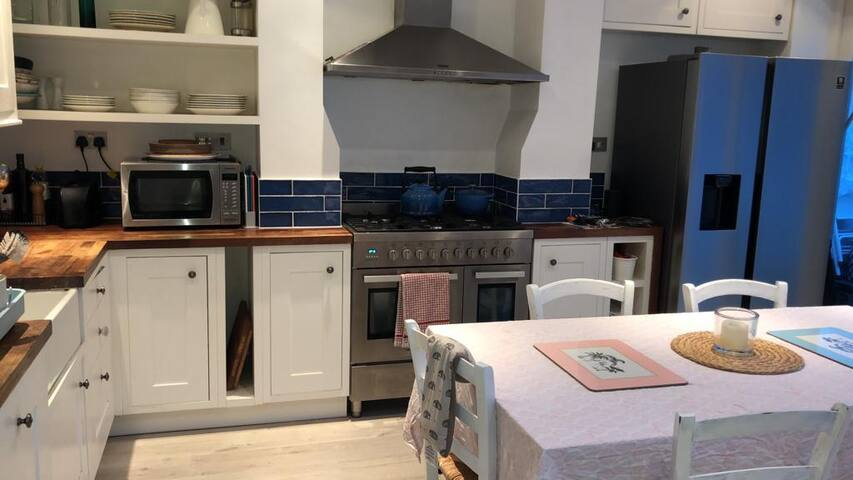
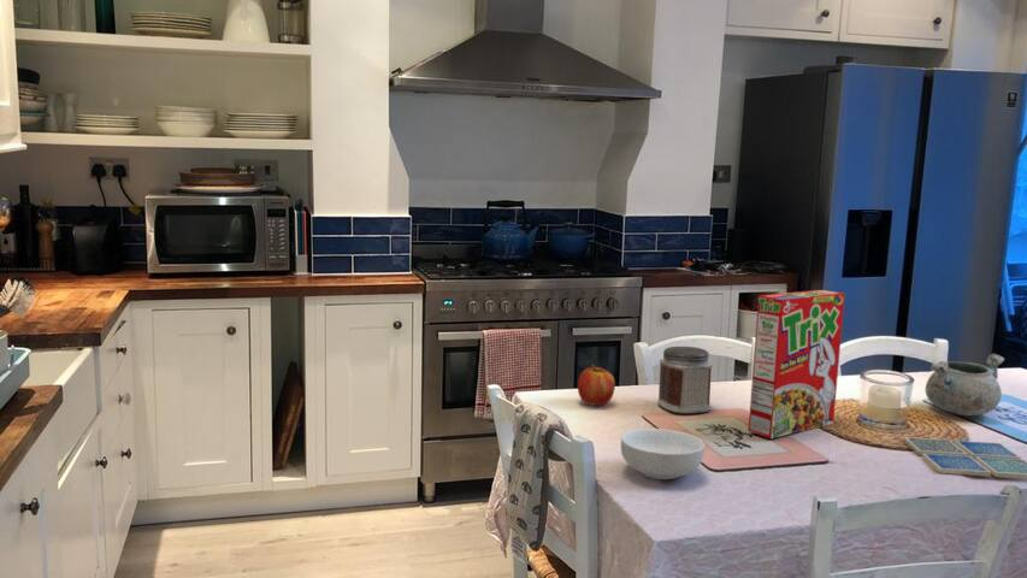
+ jar (685, 378)
+ decorative bowl (963, 384)
+ cereal bowl (661, 456)
+ cereal box (797, 361)
+ drink coaster (970, 456)
+ fruit (596, 384)
